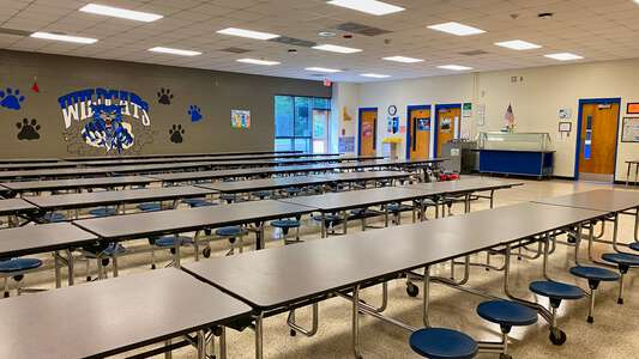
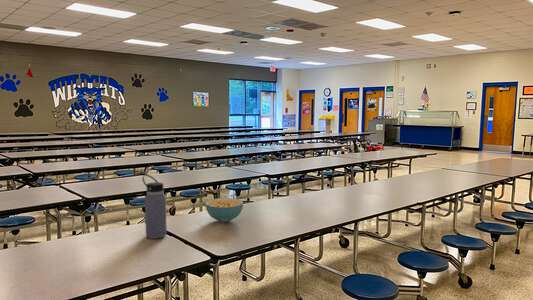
+ cereal bowl (224, 211)
+ water bottle (154, 205)
